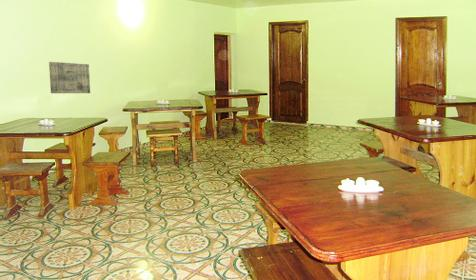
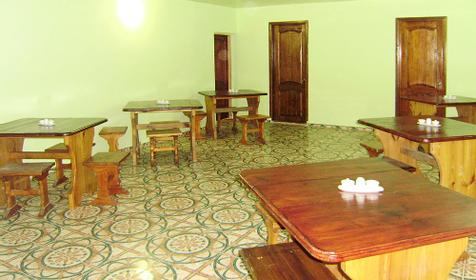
- wall art (70, 78)
